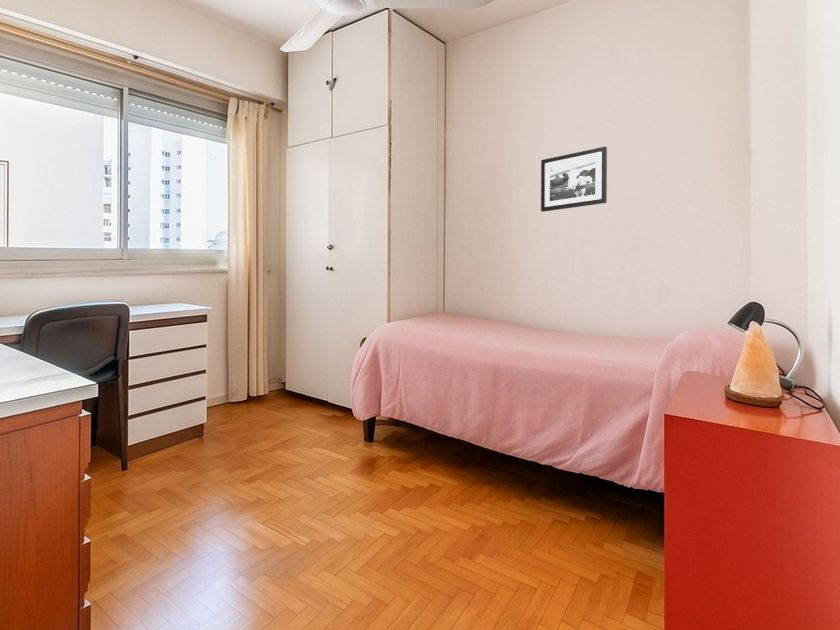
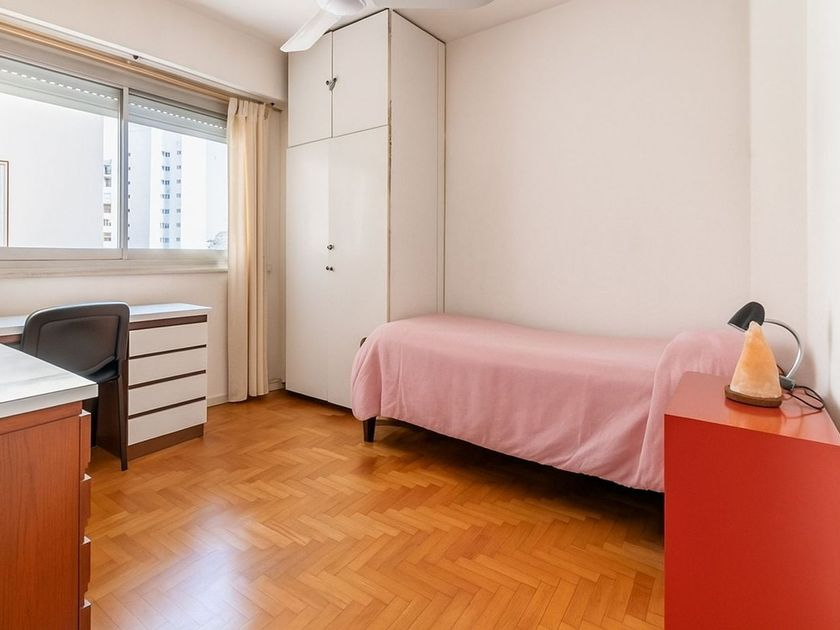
- picture frame (572, 180)
